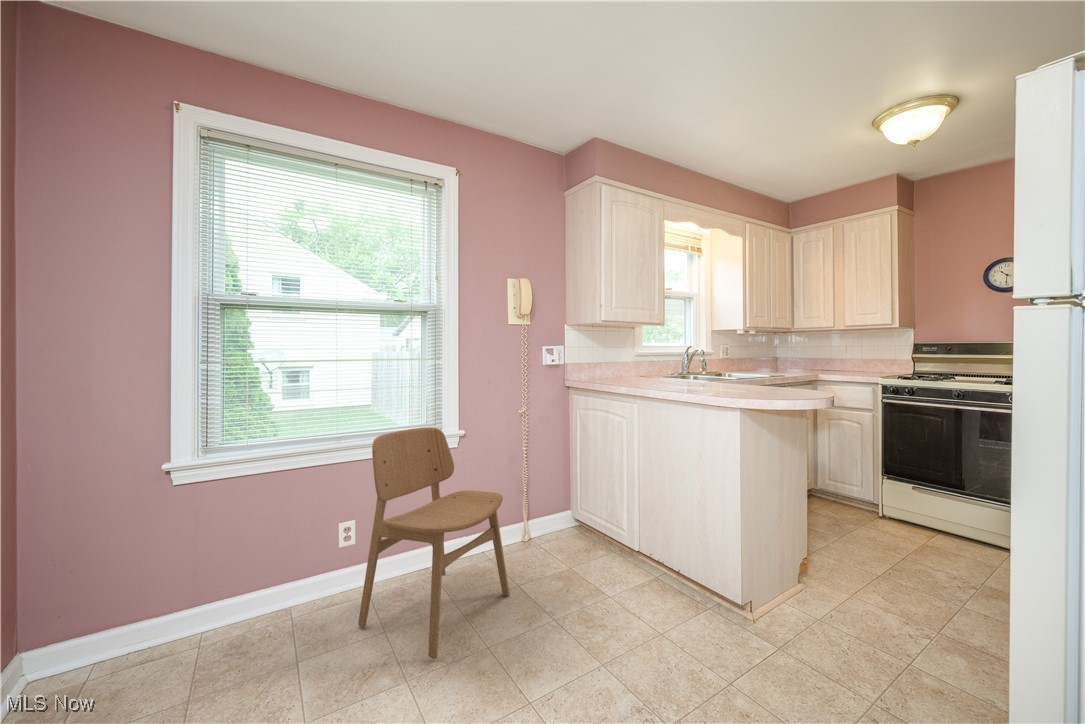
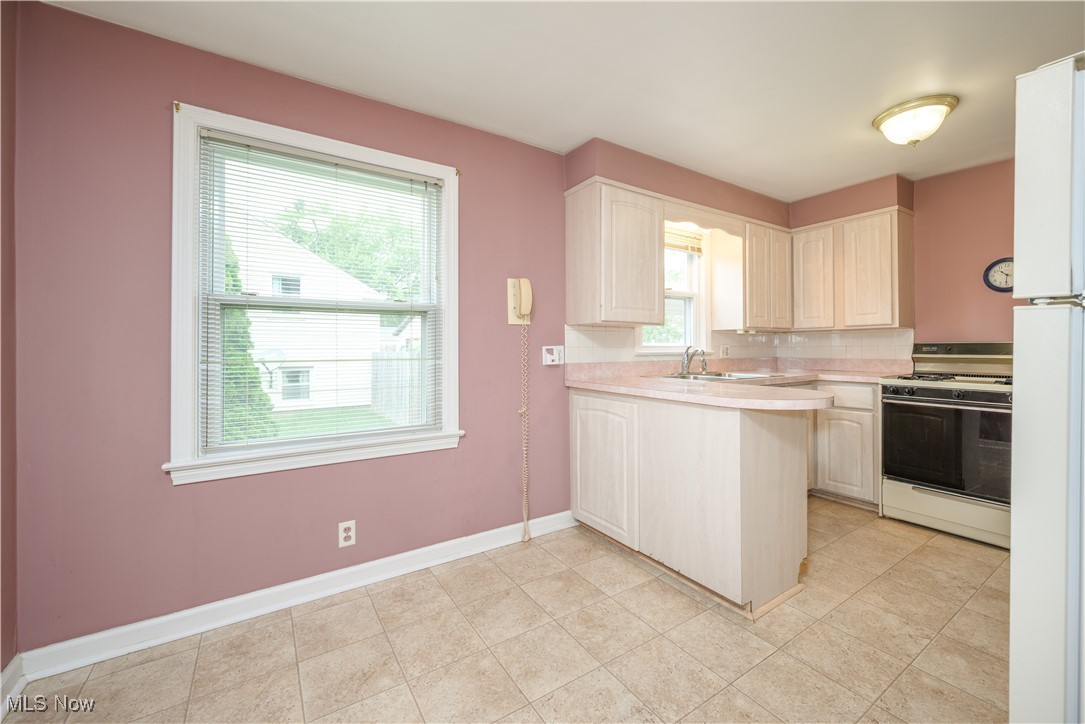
- dining chair (438, 522)
